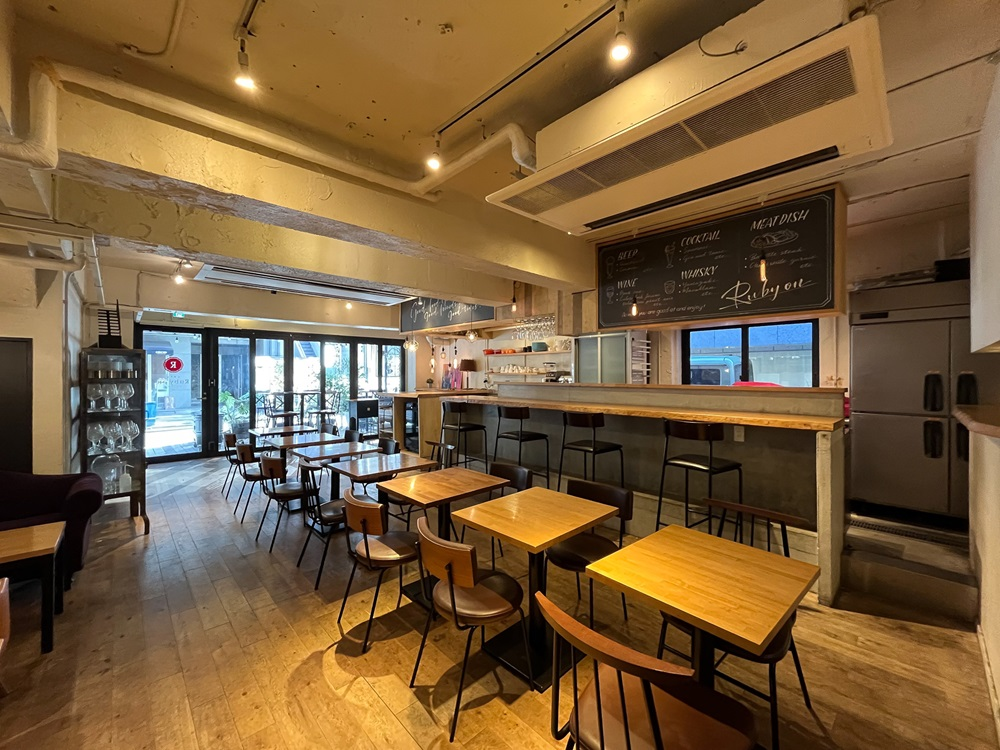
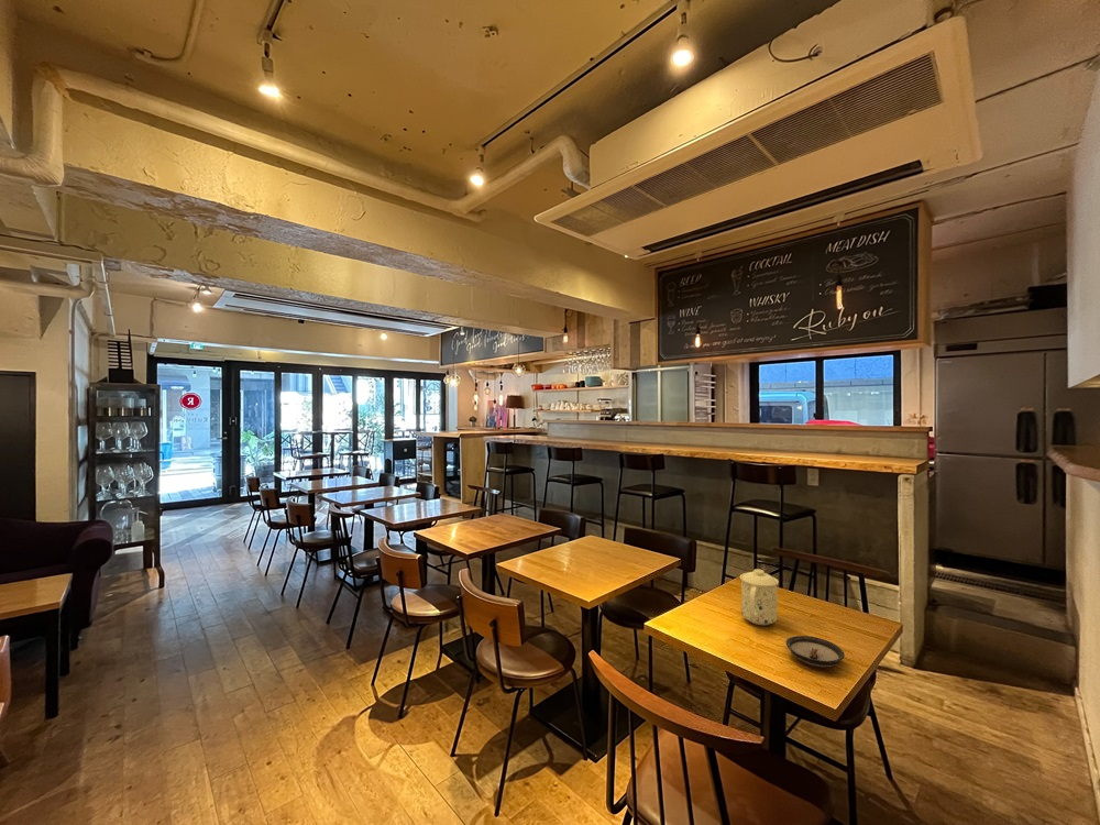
+ mug (758, 596)
+ saucer (814, 653)
